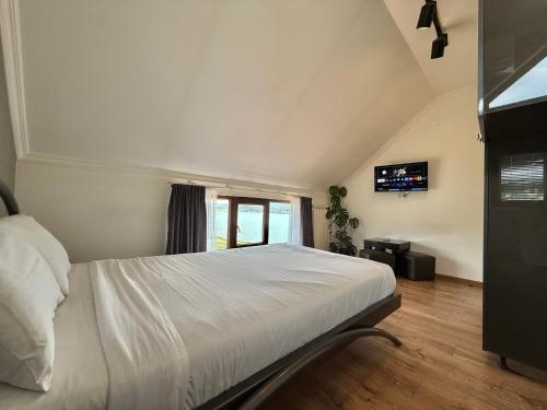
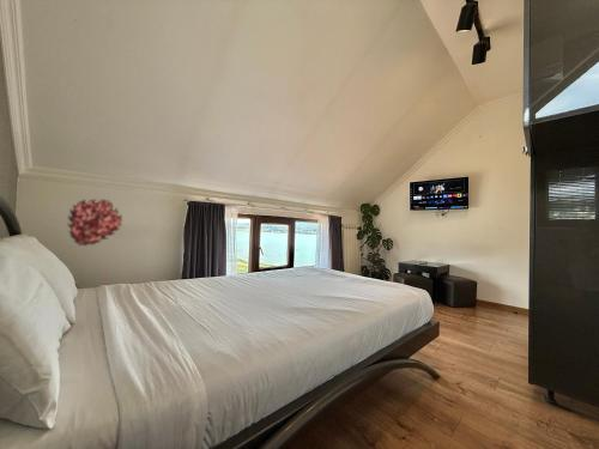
+ wall ornament (96, 222)
